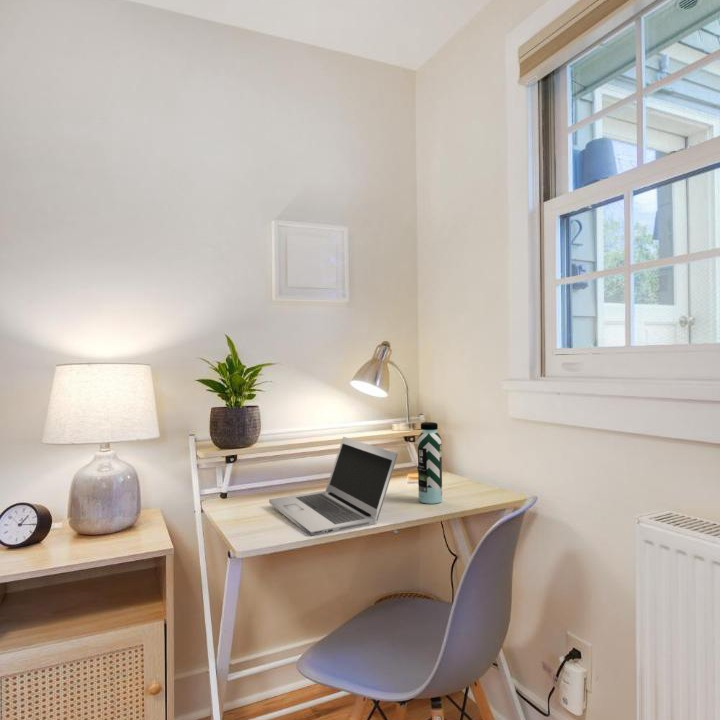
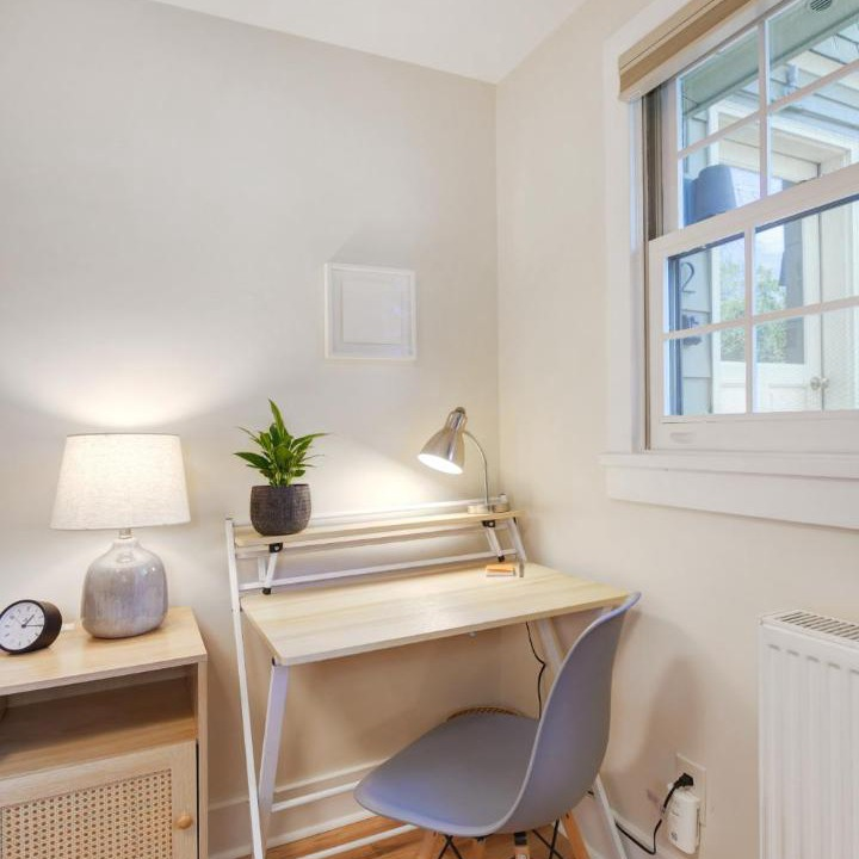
- water bottle (429, 462)
- laptop (329, 480)
